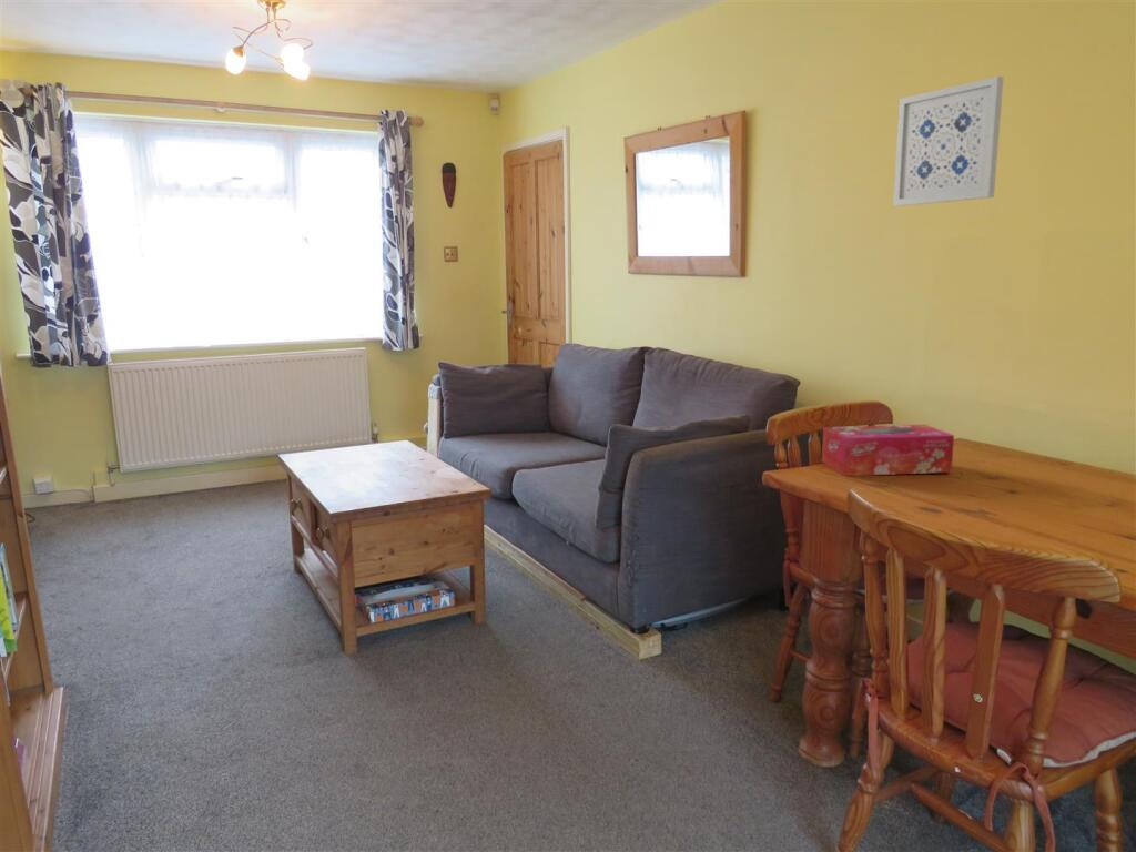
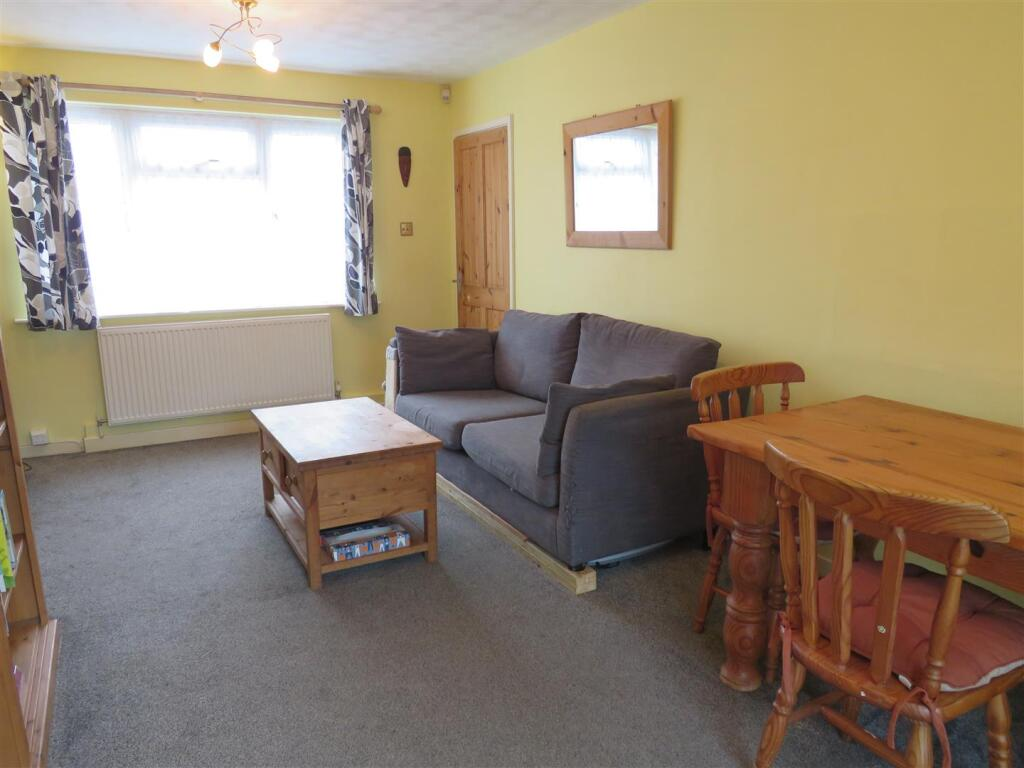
- wall art (944, 145)
- tissue box (885, 449)
